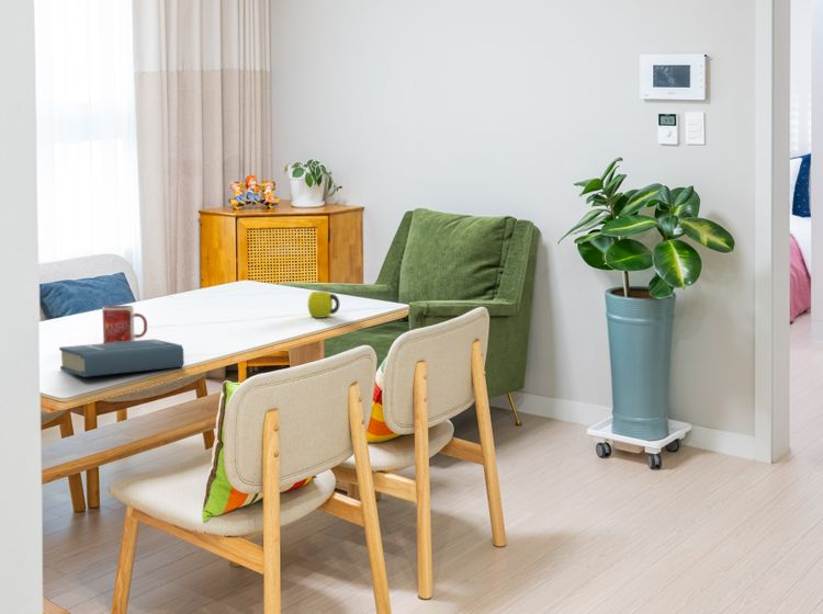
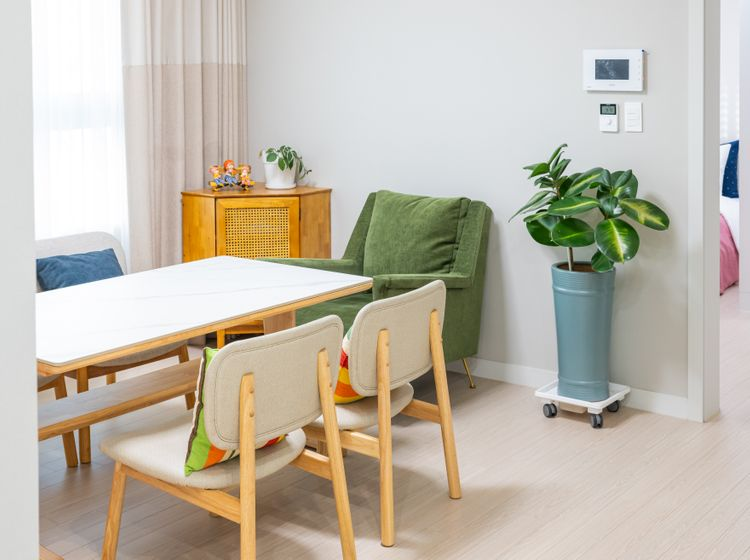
- hardback book (122, 356)
- mug (124, 326)
- cup (324, 304)
